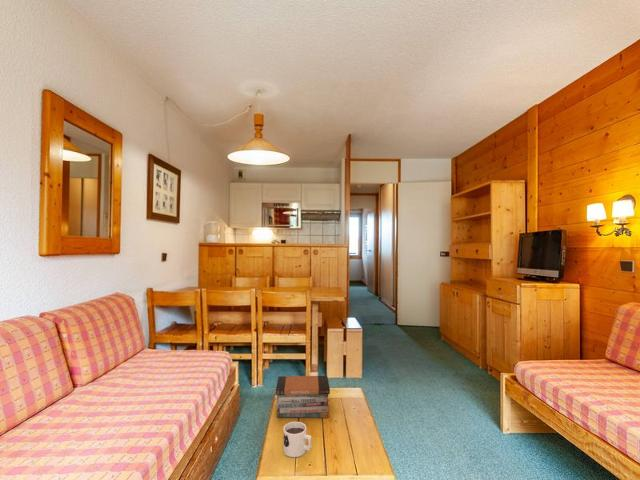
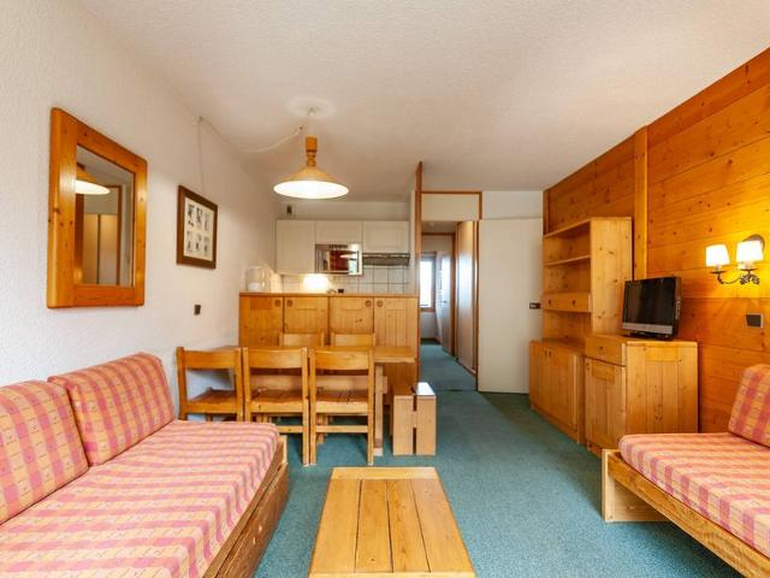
- book stack (302, 396)
- mug (297, 438)
